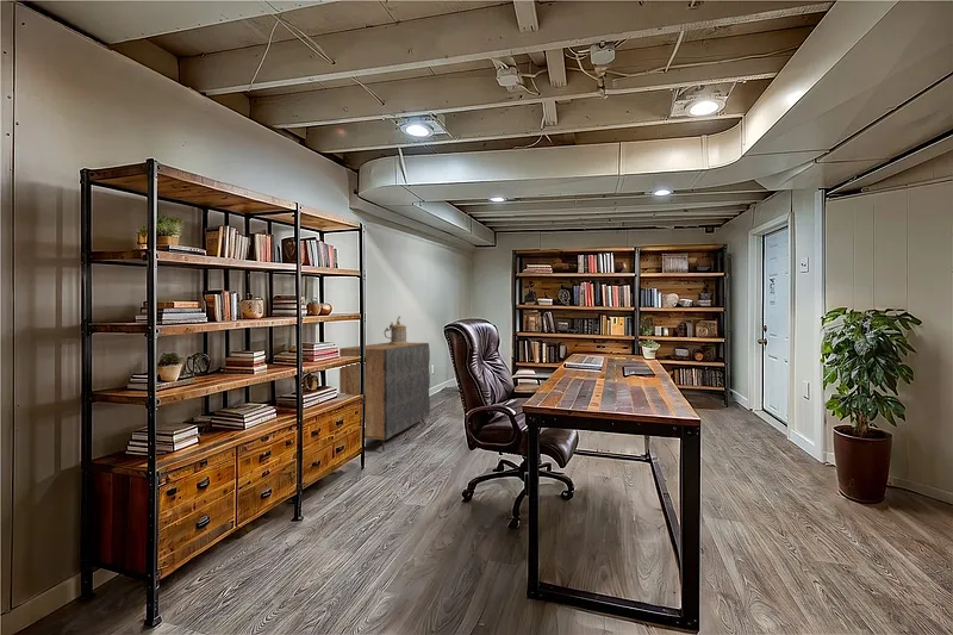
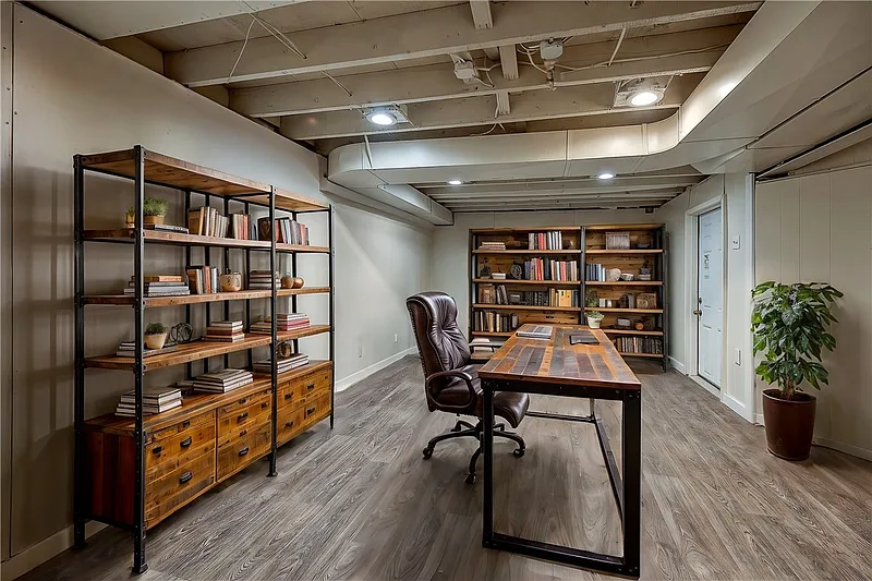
- dresser (388, 390)
- beer mug (395, 330)
